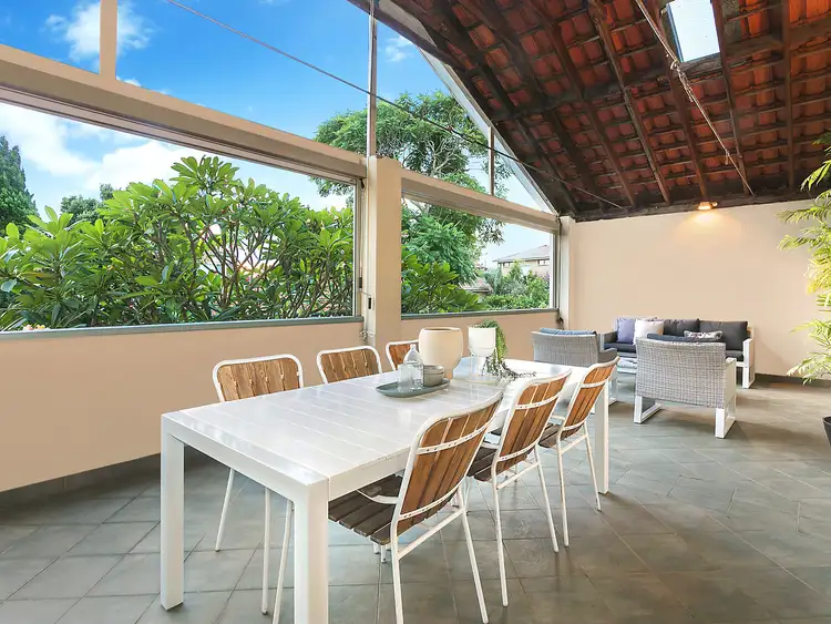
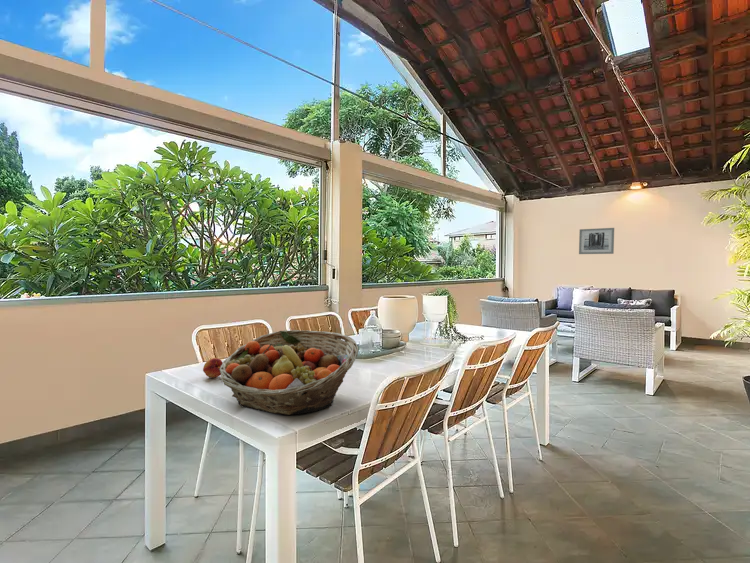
+ wall art (596, 241)
+ fruit (213, 367)
+ fruit basket (289, 367)
